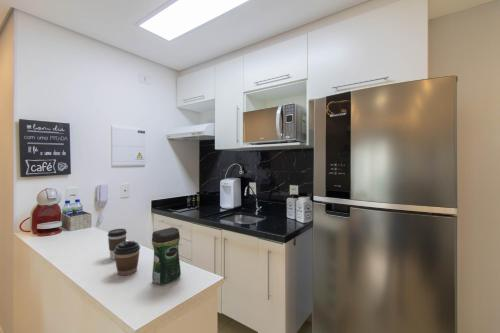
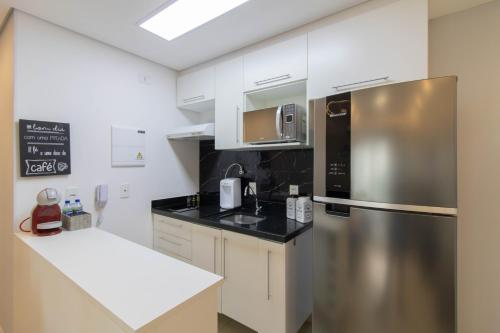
- coffee cup (127, 256)
- coffee cup (117, 243)
- coffee jar (166, 253)
